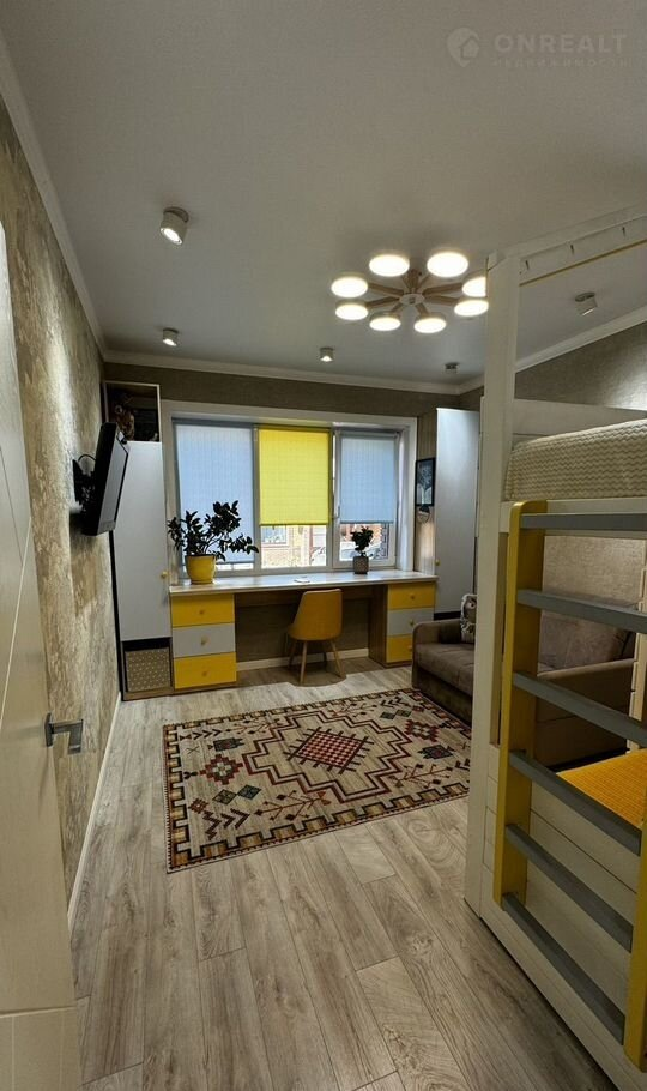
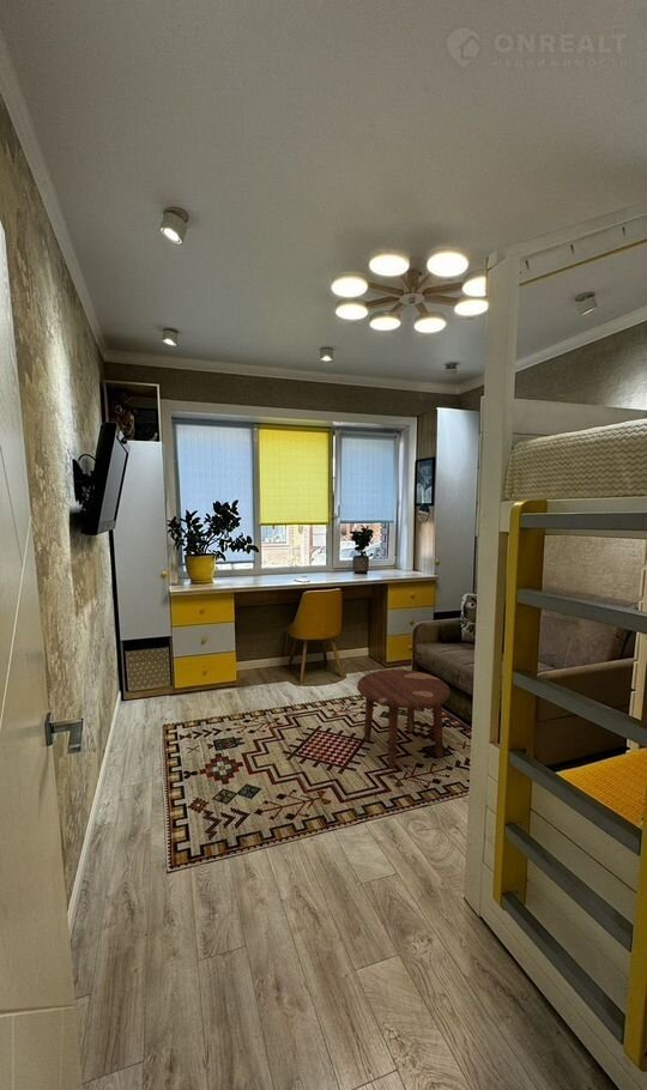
+ side table (397, 716)
